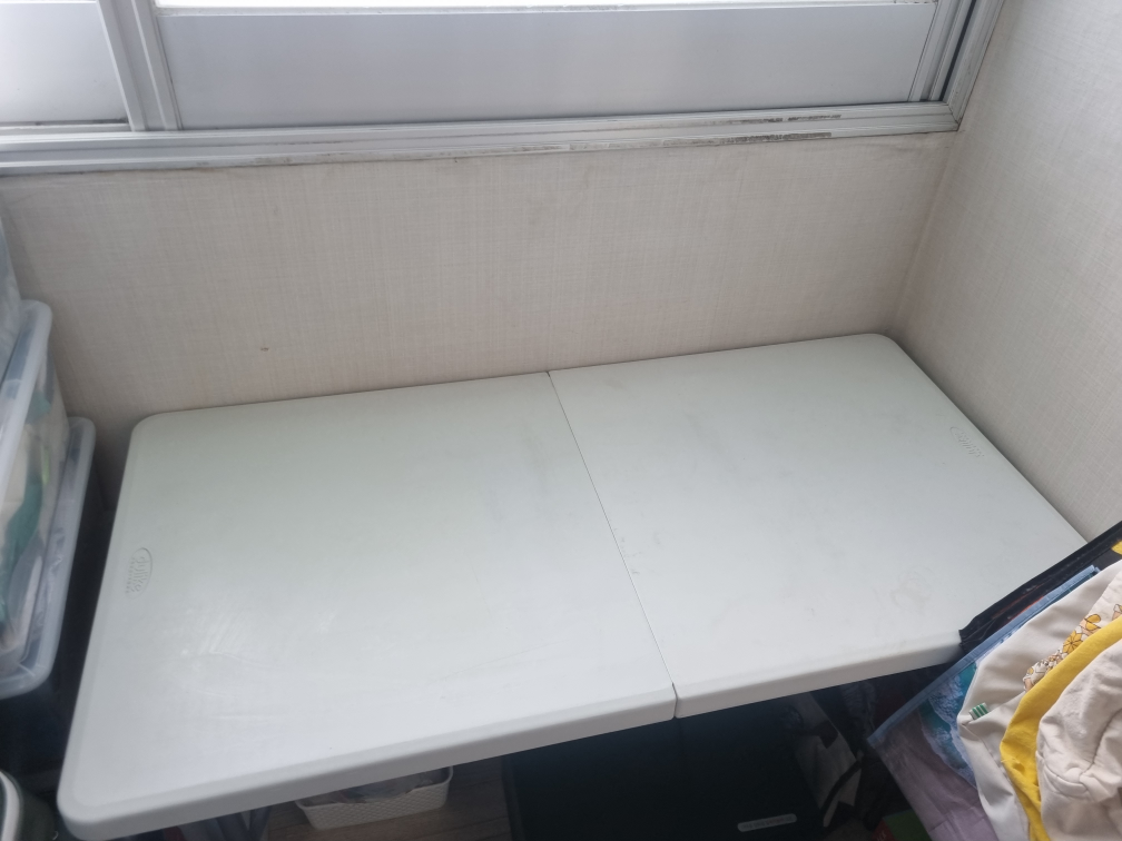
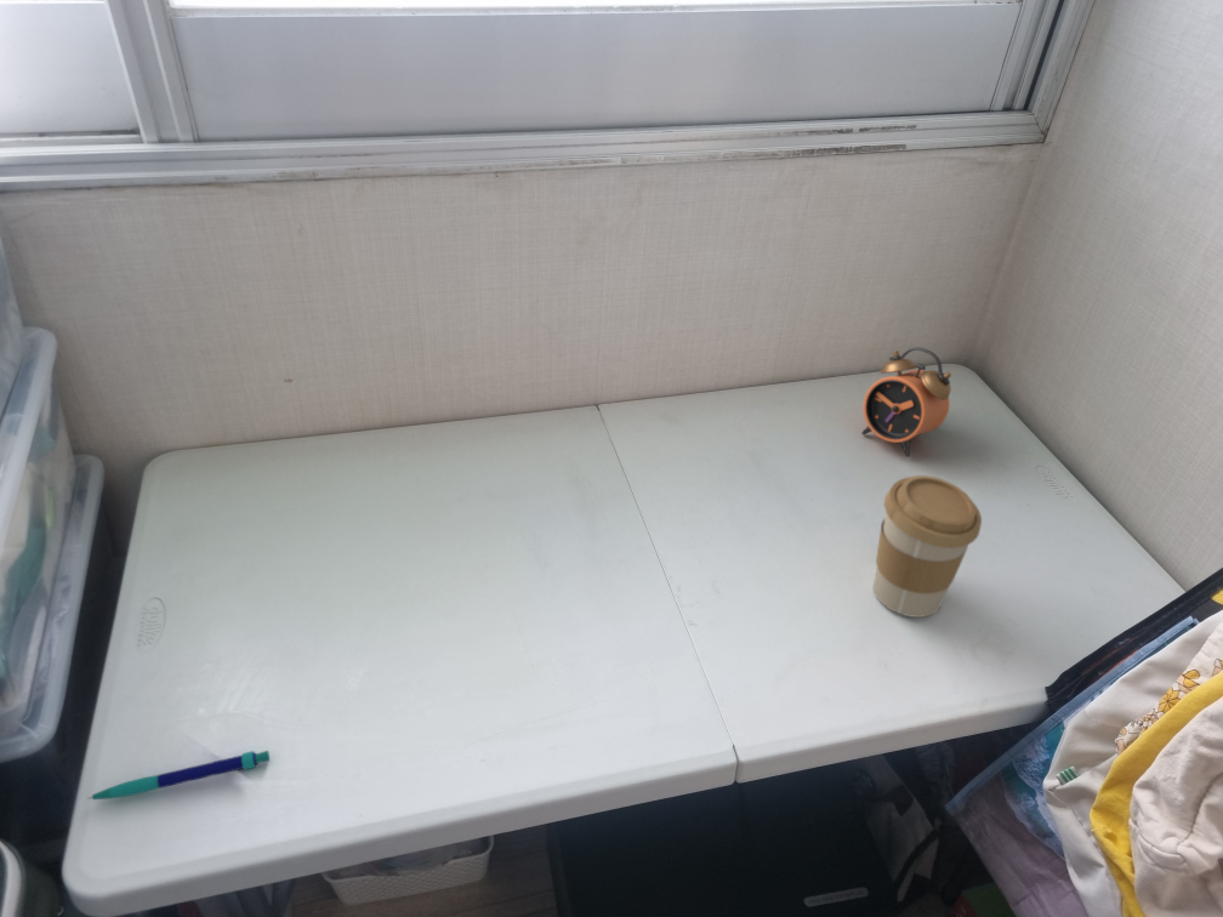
+ pen (180, 774)
+ alarm clock (908, 397)
+ coffee cup (921, 546)
